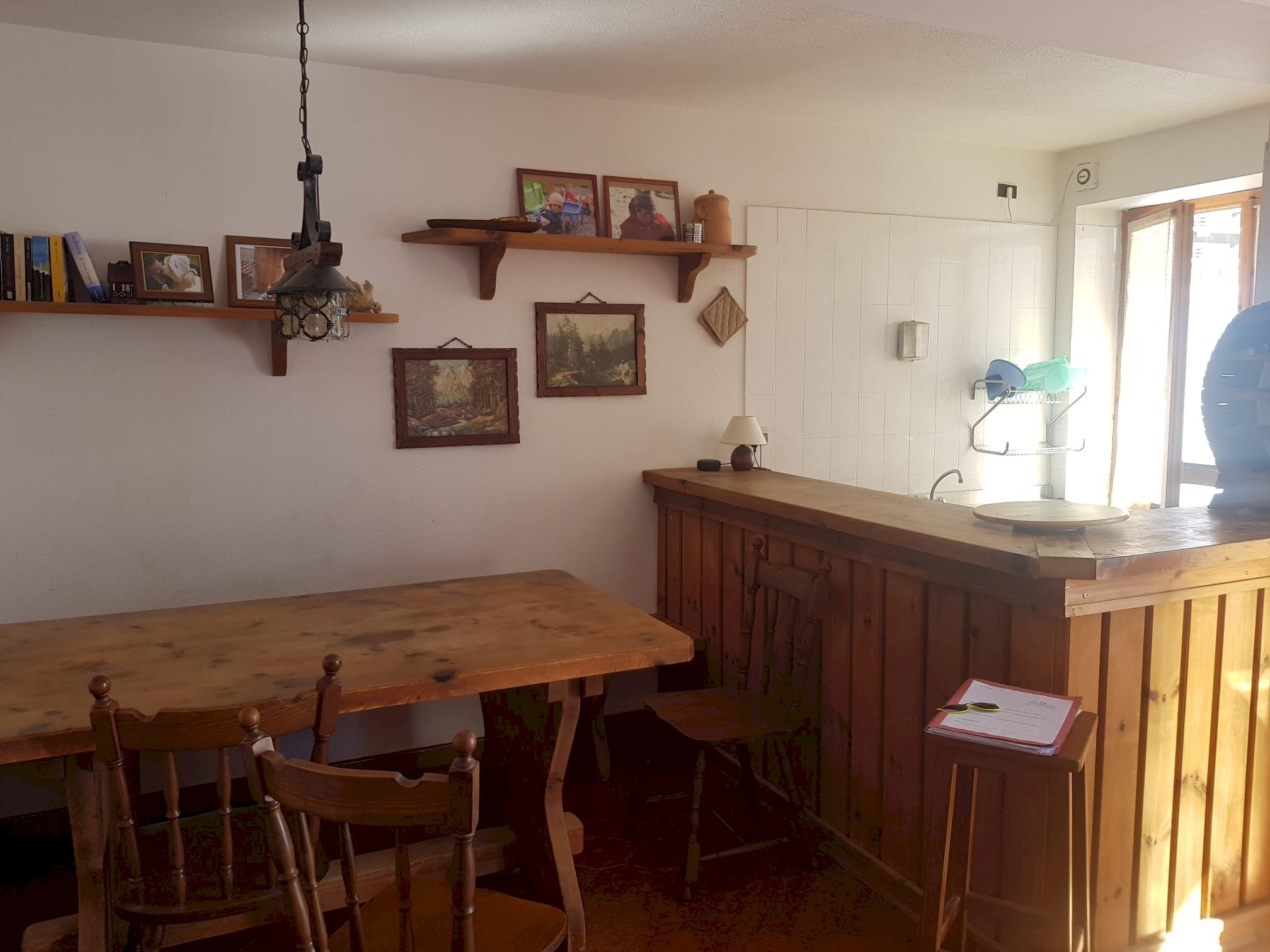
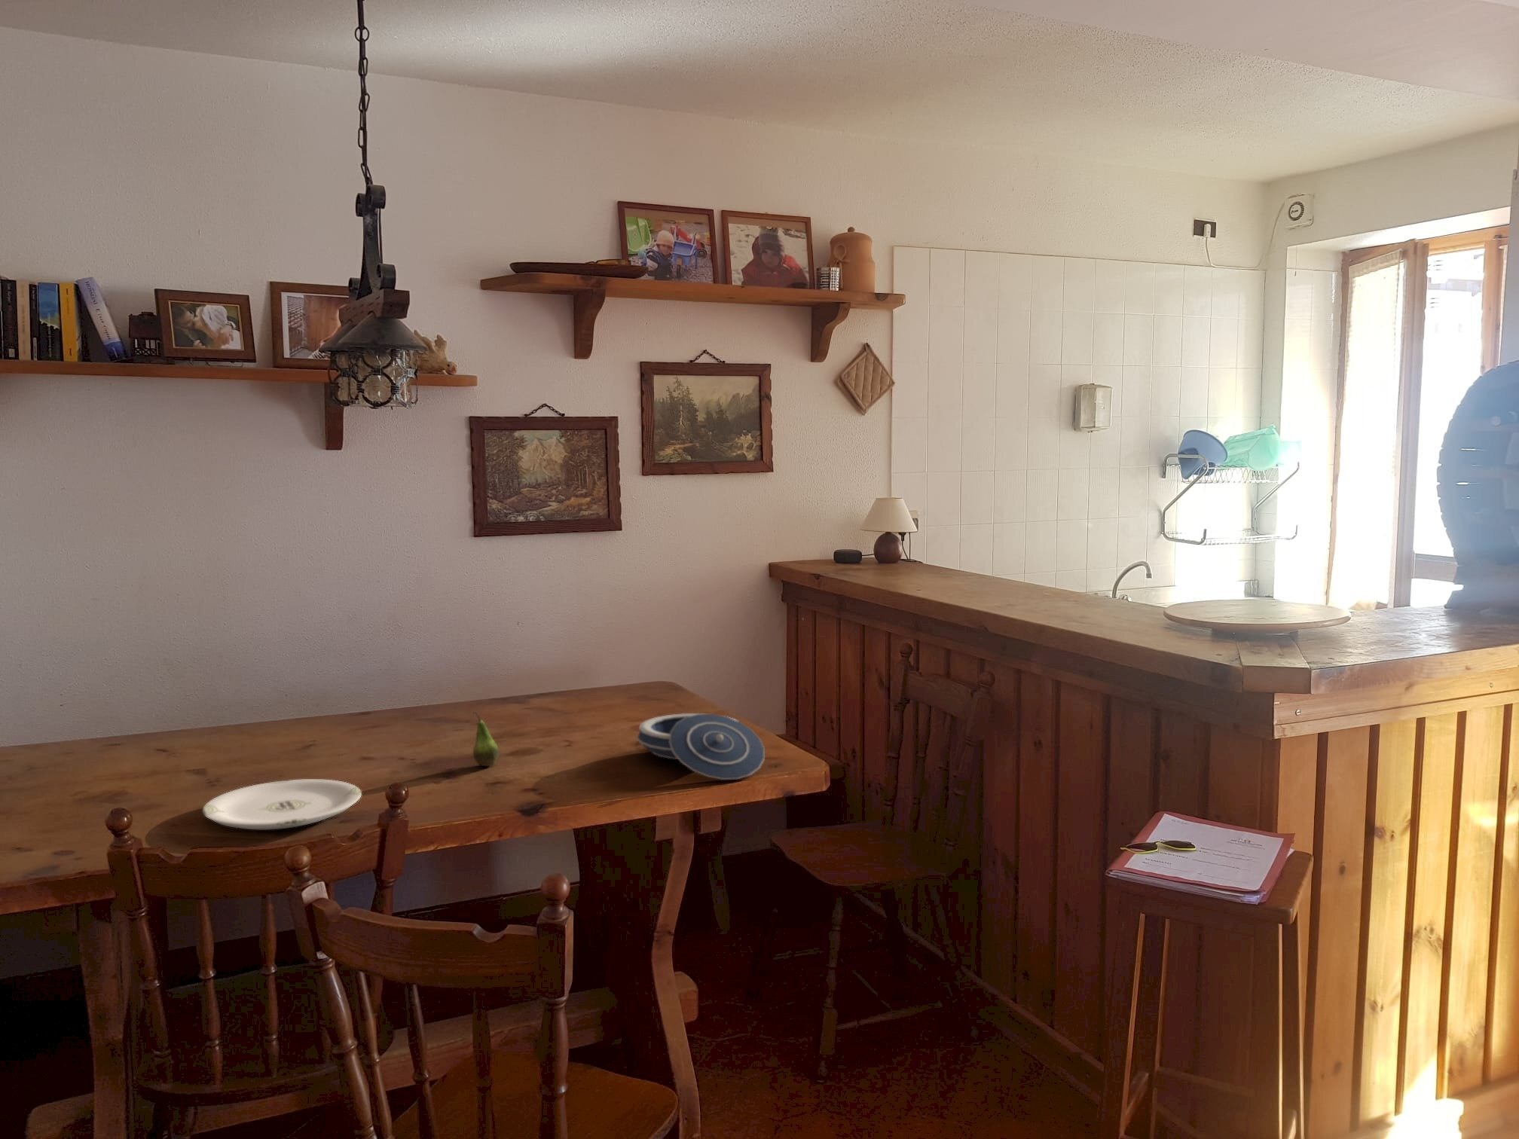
+ fruit (486, 737)
+ bowl (701, 737)
+ plate (283, 806)
